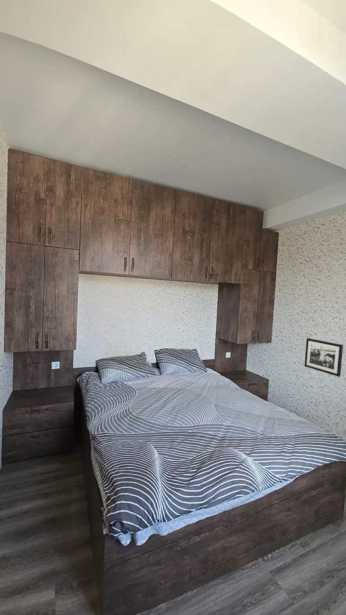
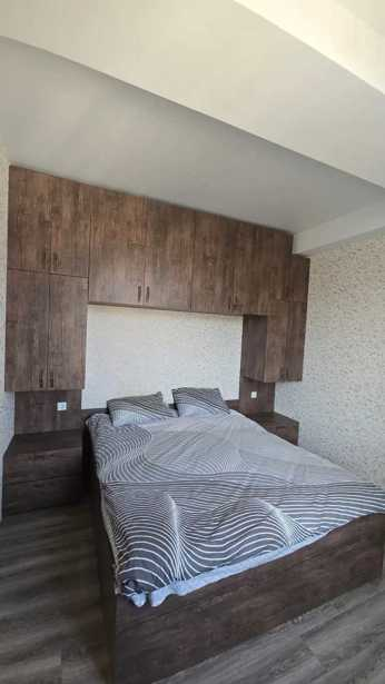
- picture frame (322, 356)
